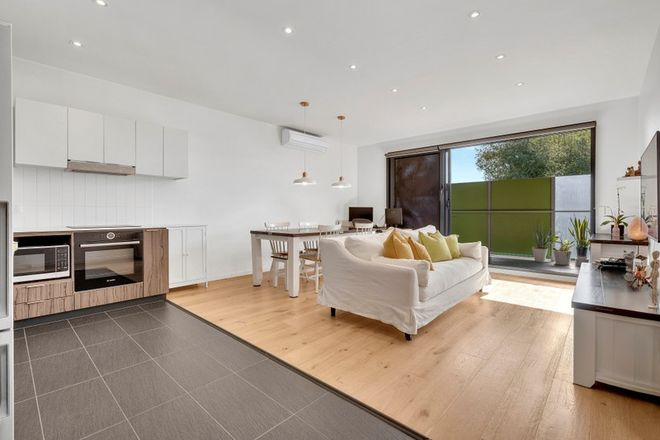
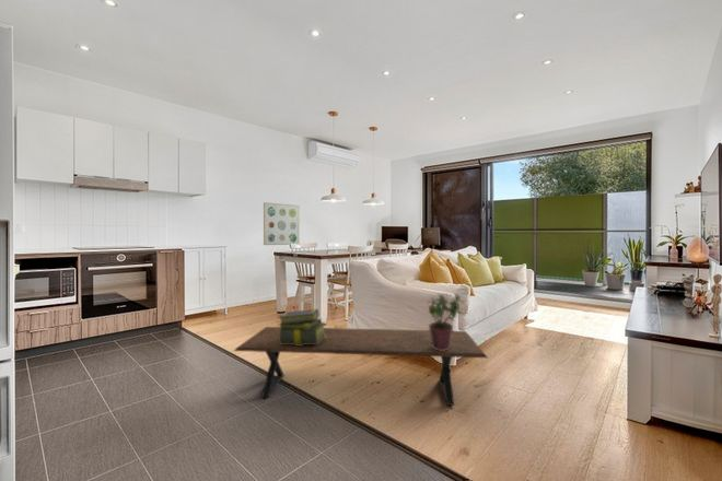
+ potted plant (441, 320)
+ wall art (281, 224)
+ stack of books (301, 326)
+ coffee table (360, 353)
